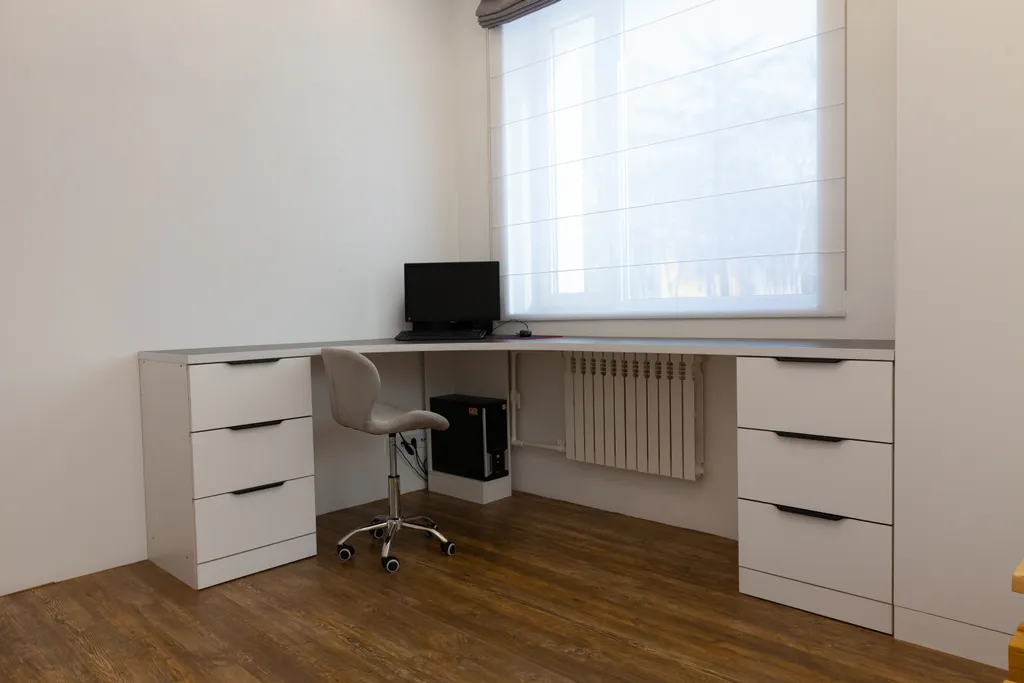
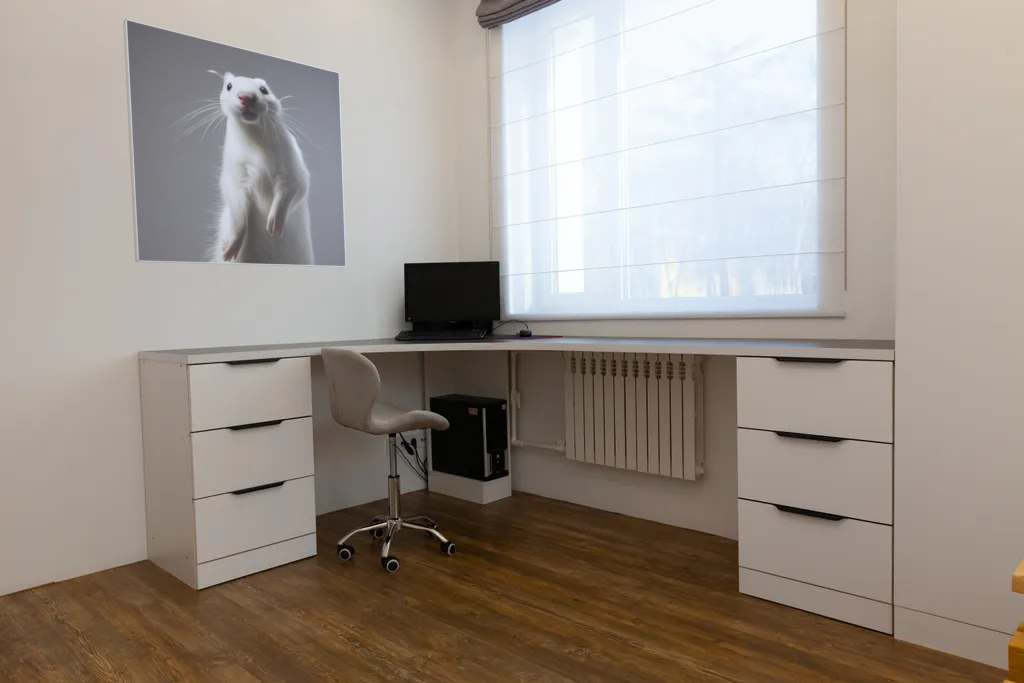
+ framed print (247, 157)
